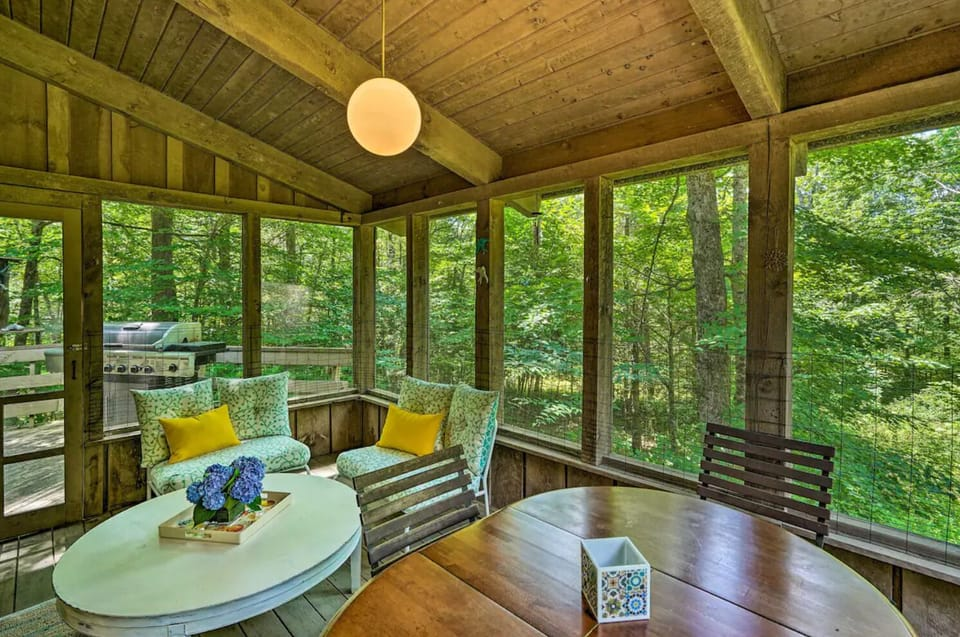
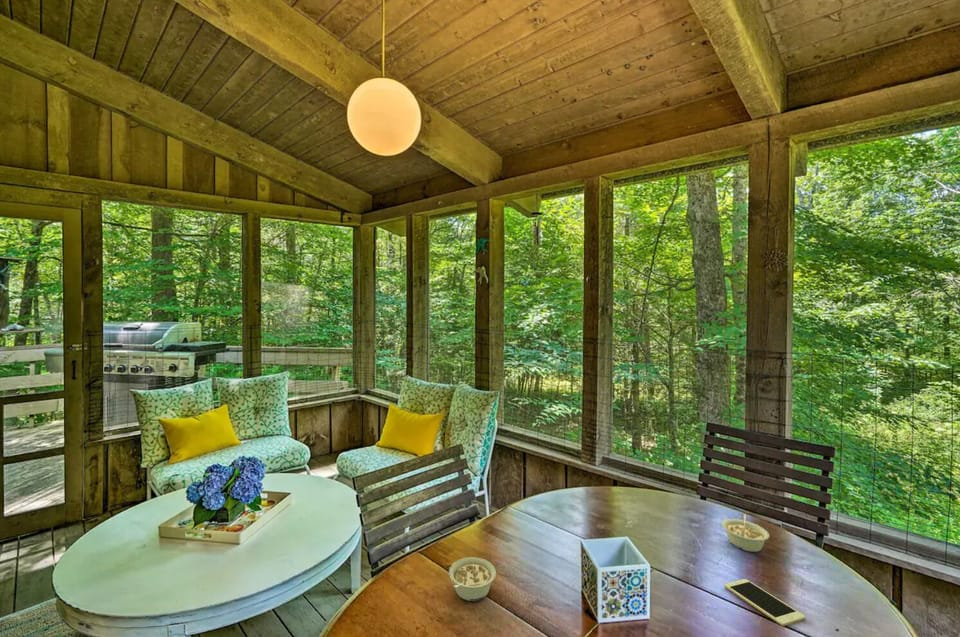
+ legume (743, 534)
+ legume (472, 580)
+ cell phone (762, 600)
